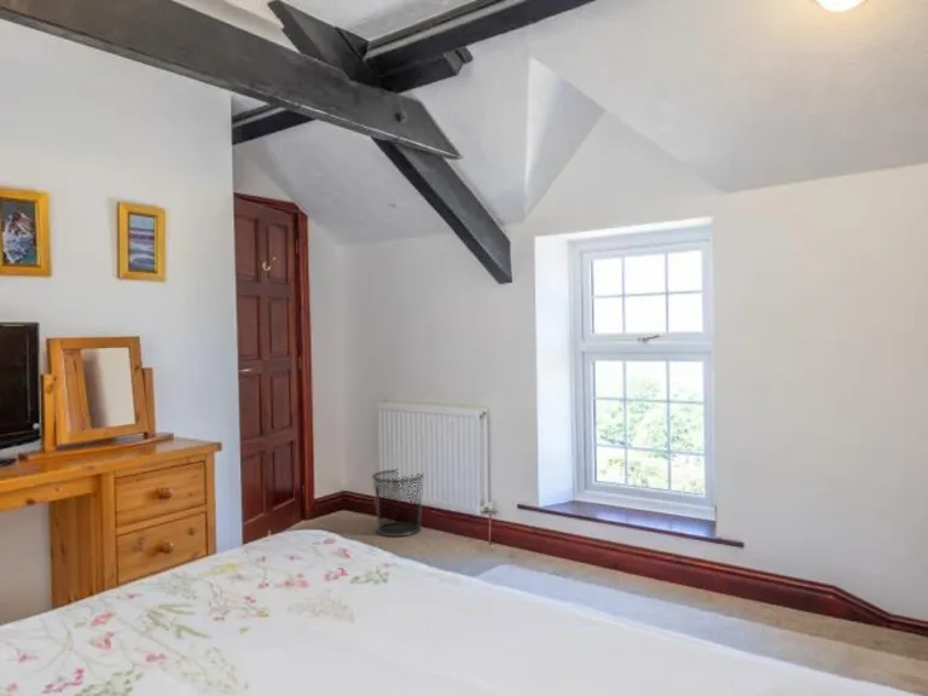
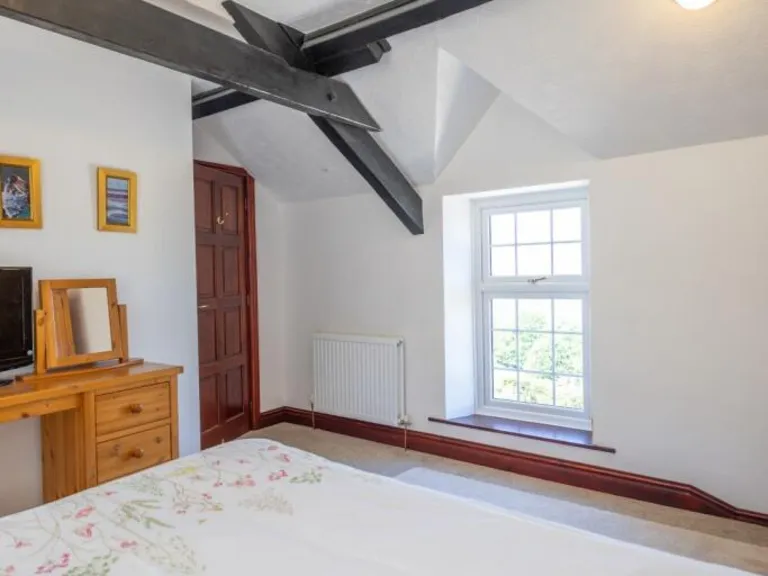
- waste bin (399, 501)
